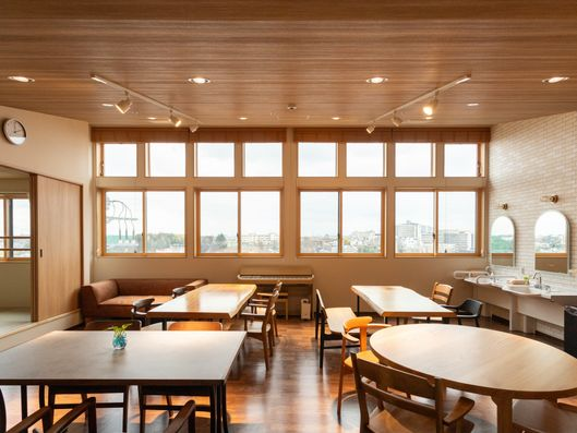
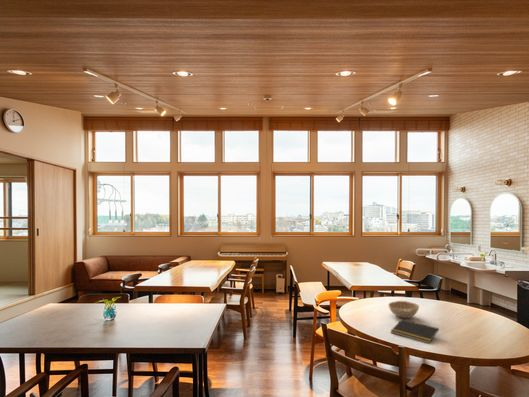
+ decorative bowl (403, 310)
+ notepad (414, 330)
